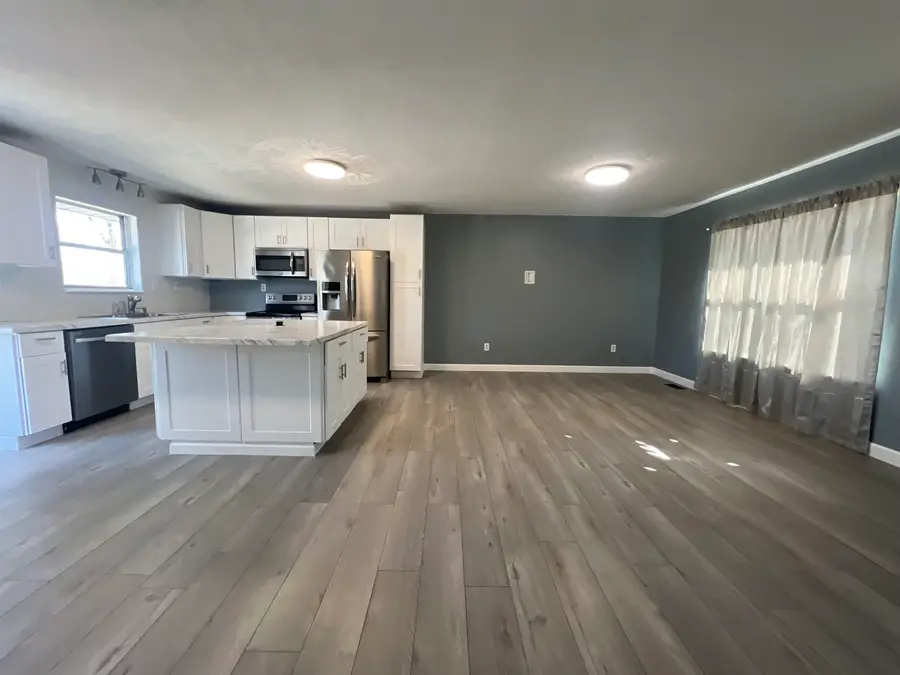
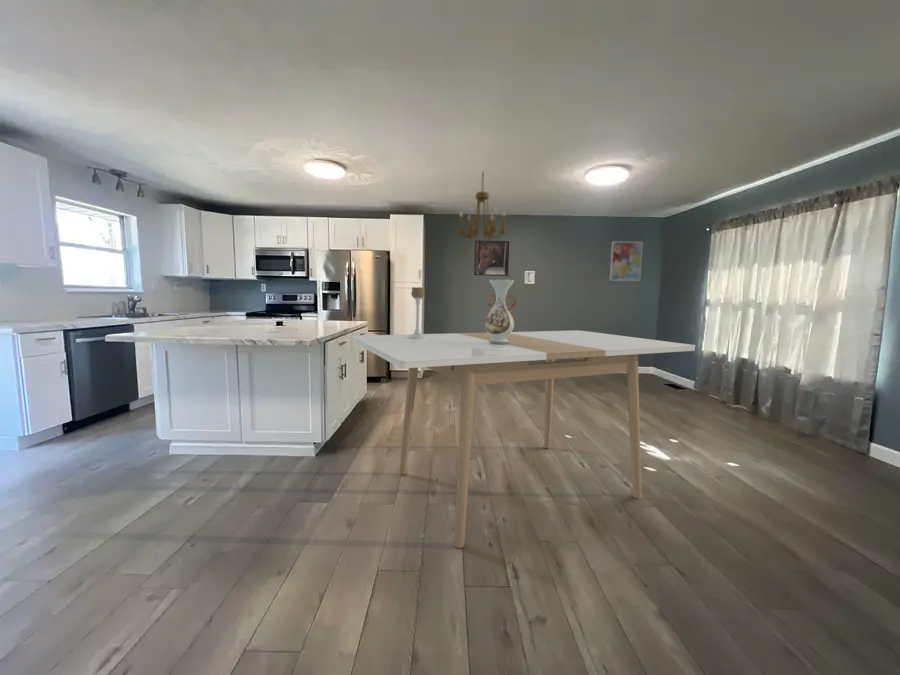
+ dining table (545, 413)
+ candle holder (417, 312)
+ wall art (626, 261)
+ chandelier (484, 204)
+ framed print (491, 258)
+ vase (500, 311)
